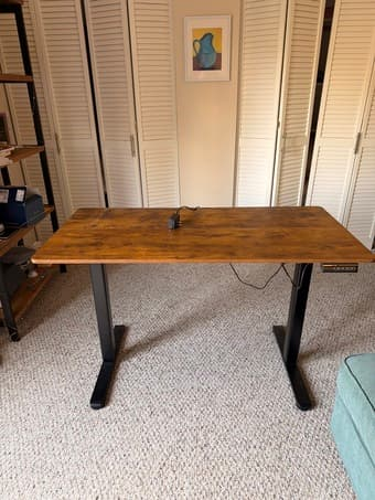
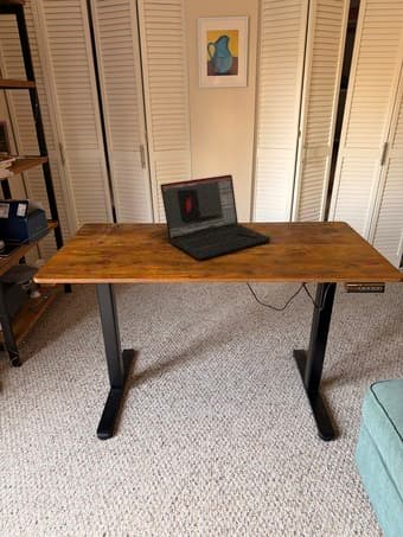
+ laptop (216, 213)
